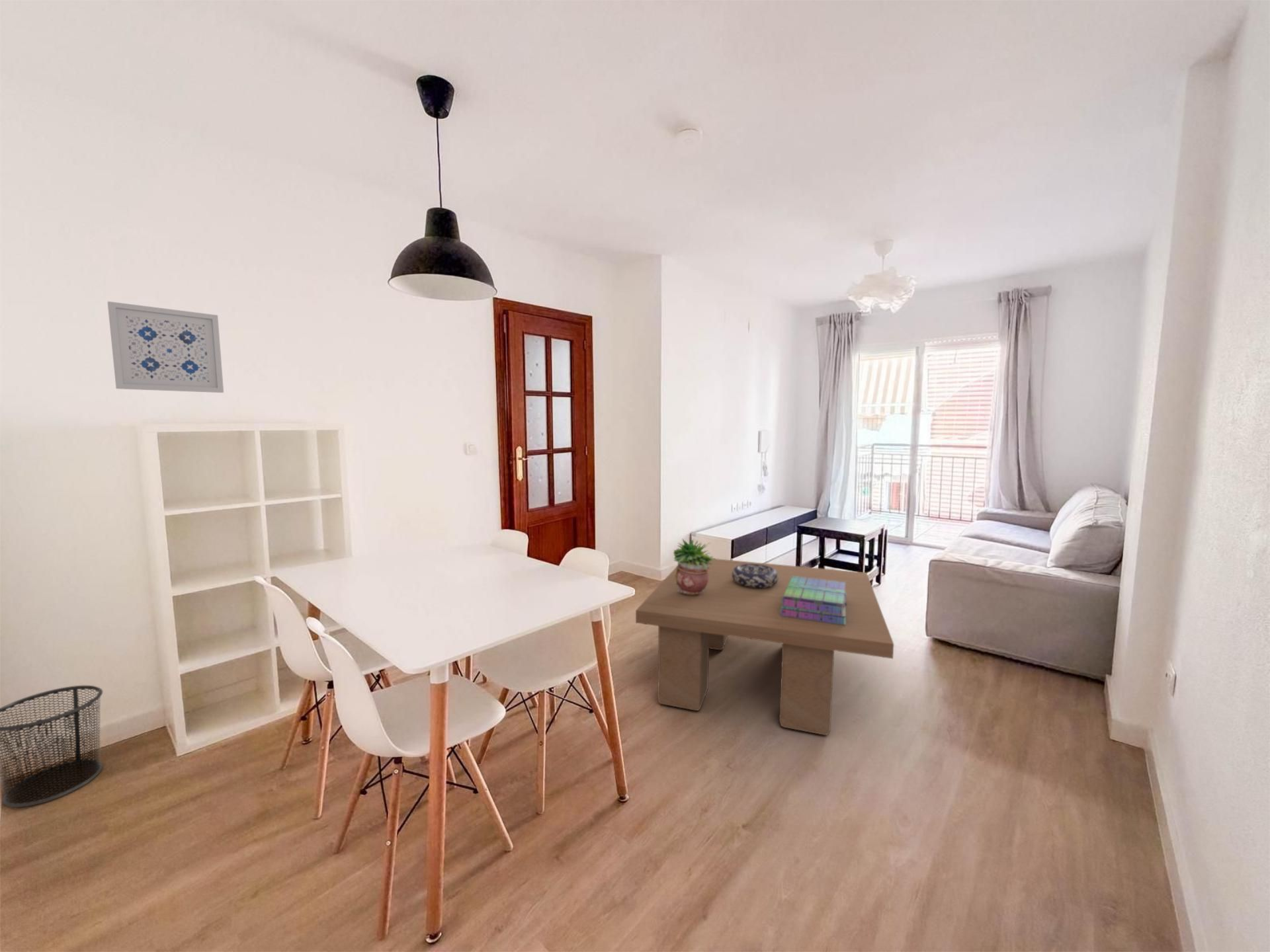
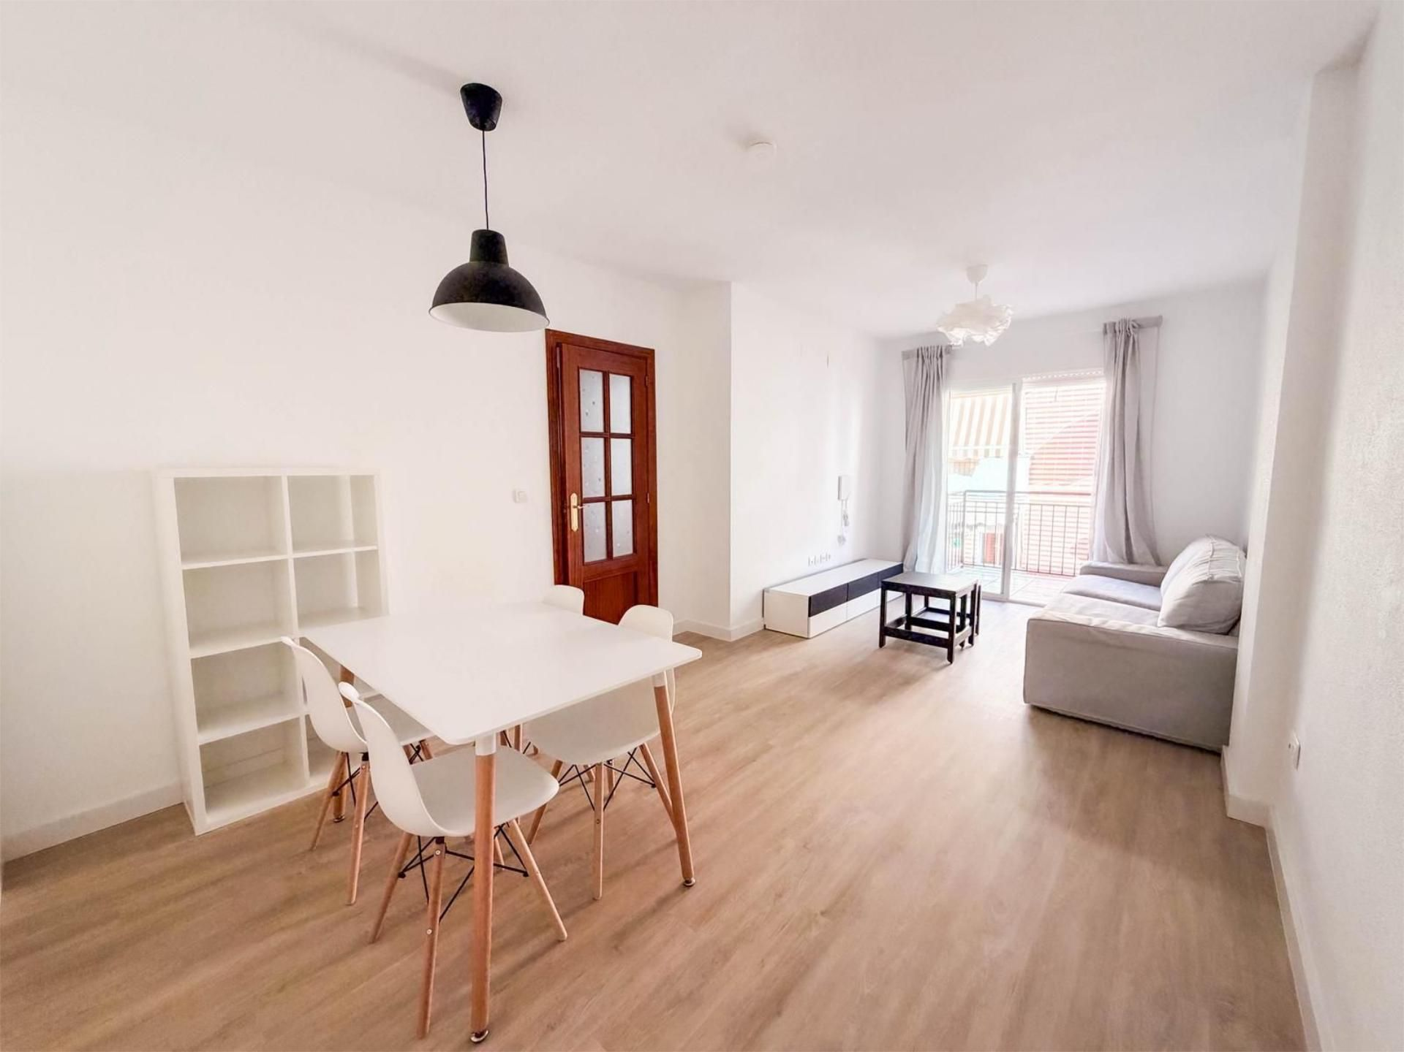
- wall art (169, 350)
- waste bin (50, 744)
- potted plant (694, 565)
- coffee table (763, 633)
- decorative bowl (755, 575)
- stack of books (815, 598)
